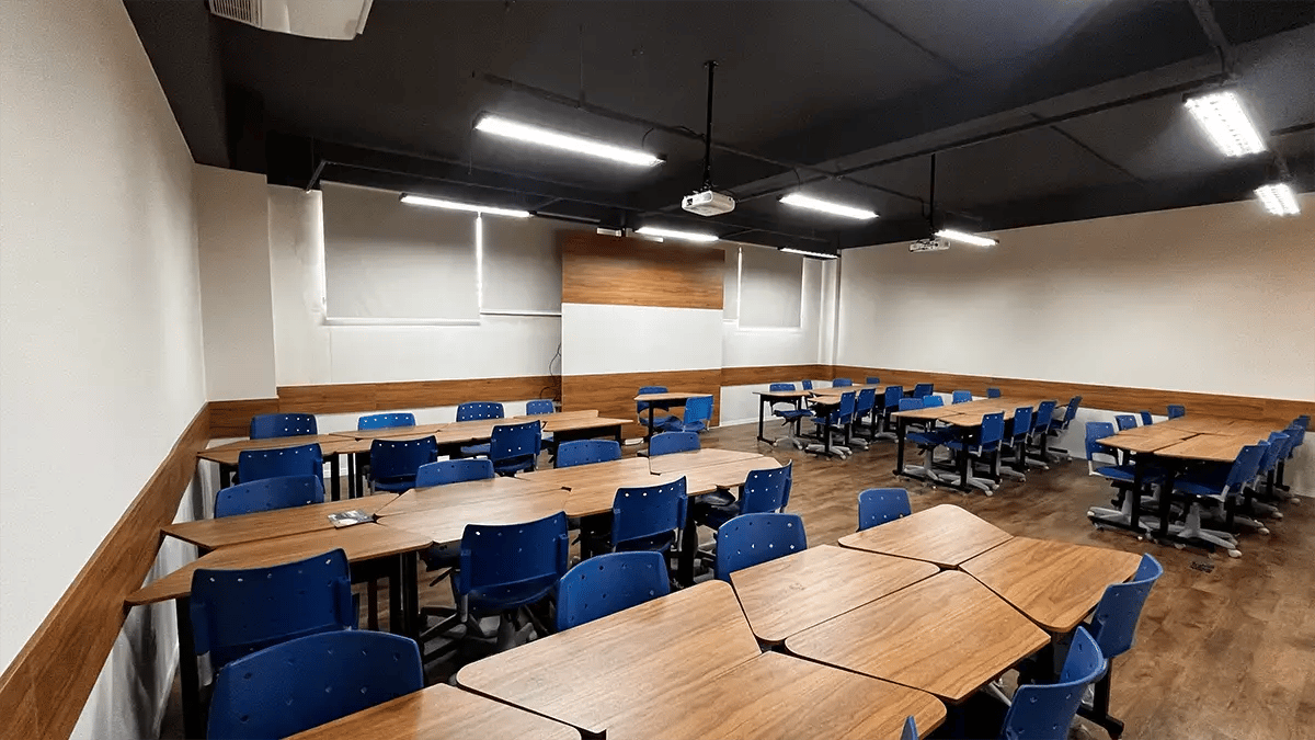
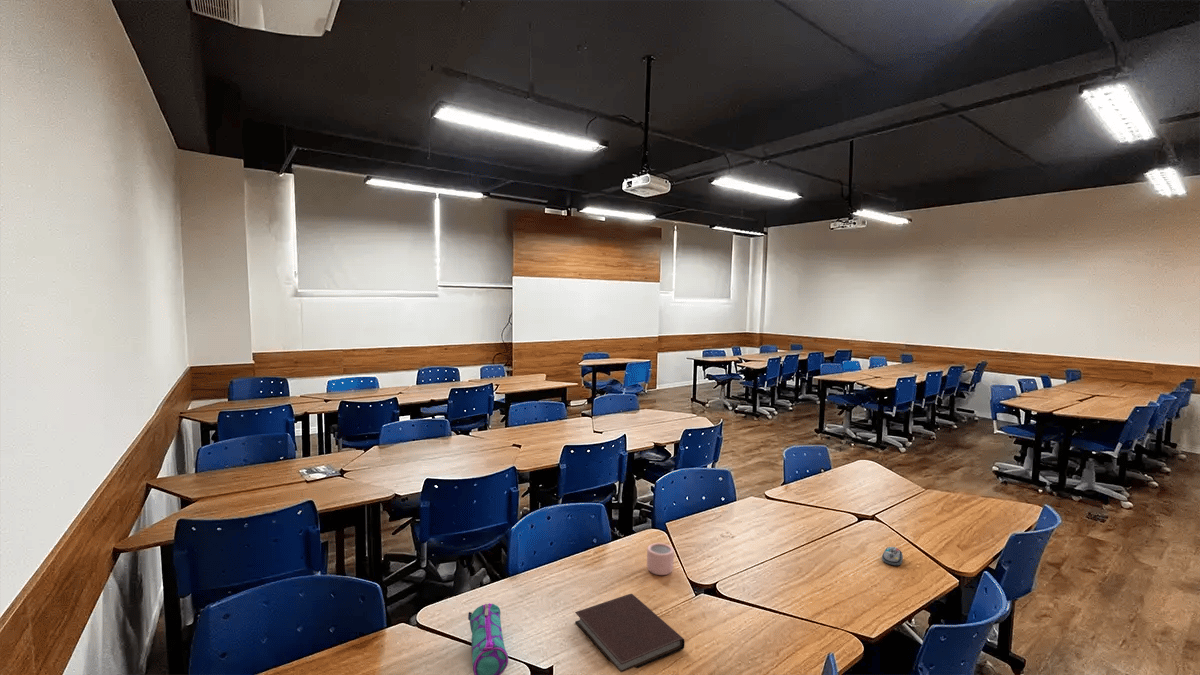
+ pencil case (487, 638)
+ notebook (627, 629)
+ mug (662, 557)
+ computer mouse (892, 554)
